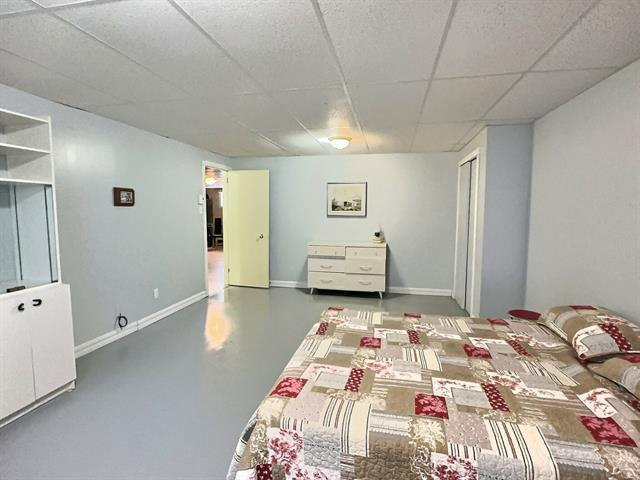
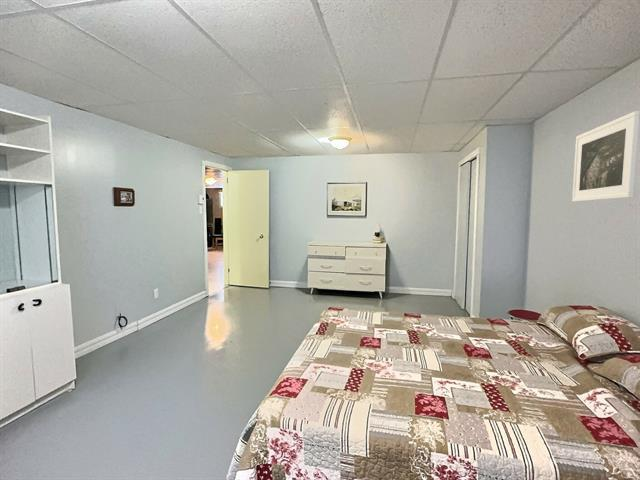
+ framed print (600, 162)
